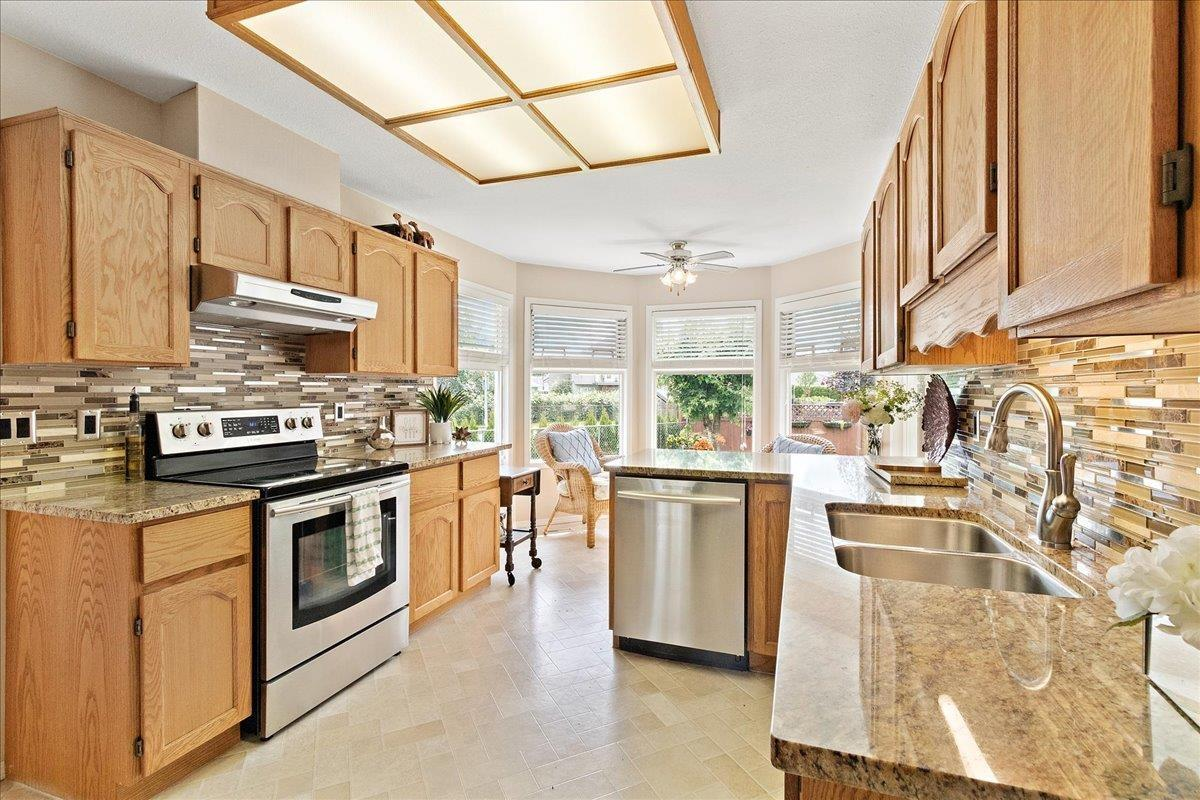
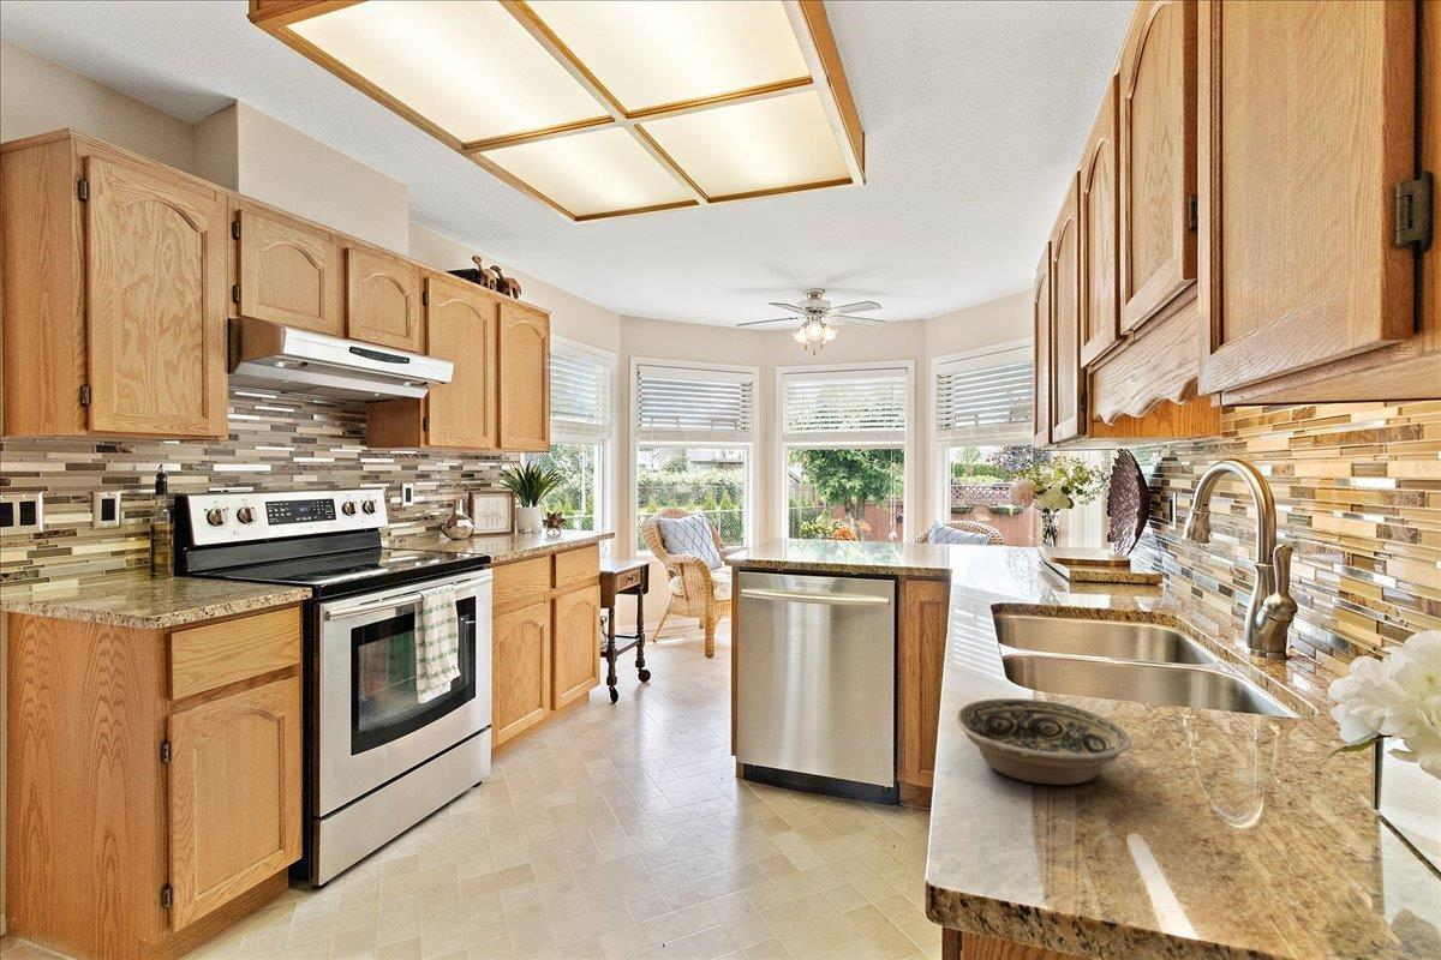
+ bowl (1039, 744)
